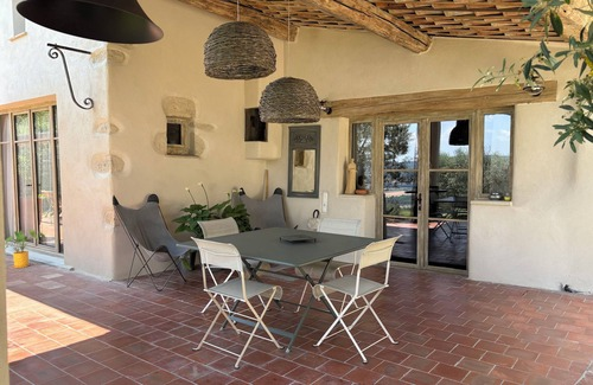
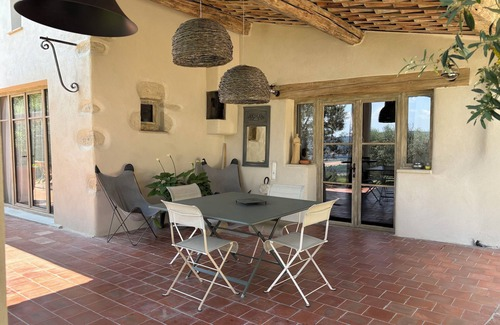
- house plant (21, 248)
